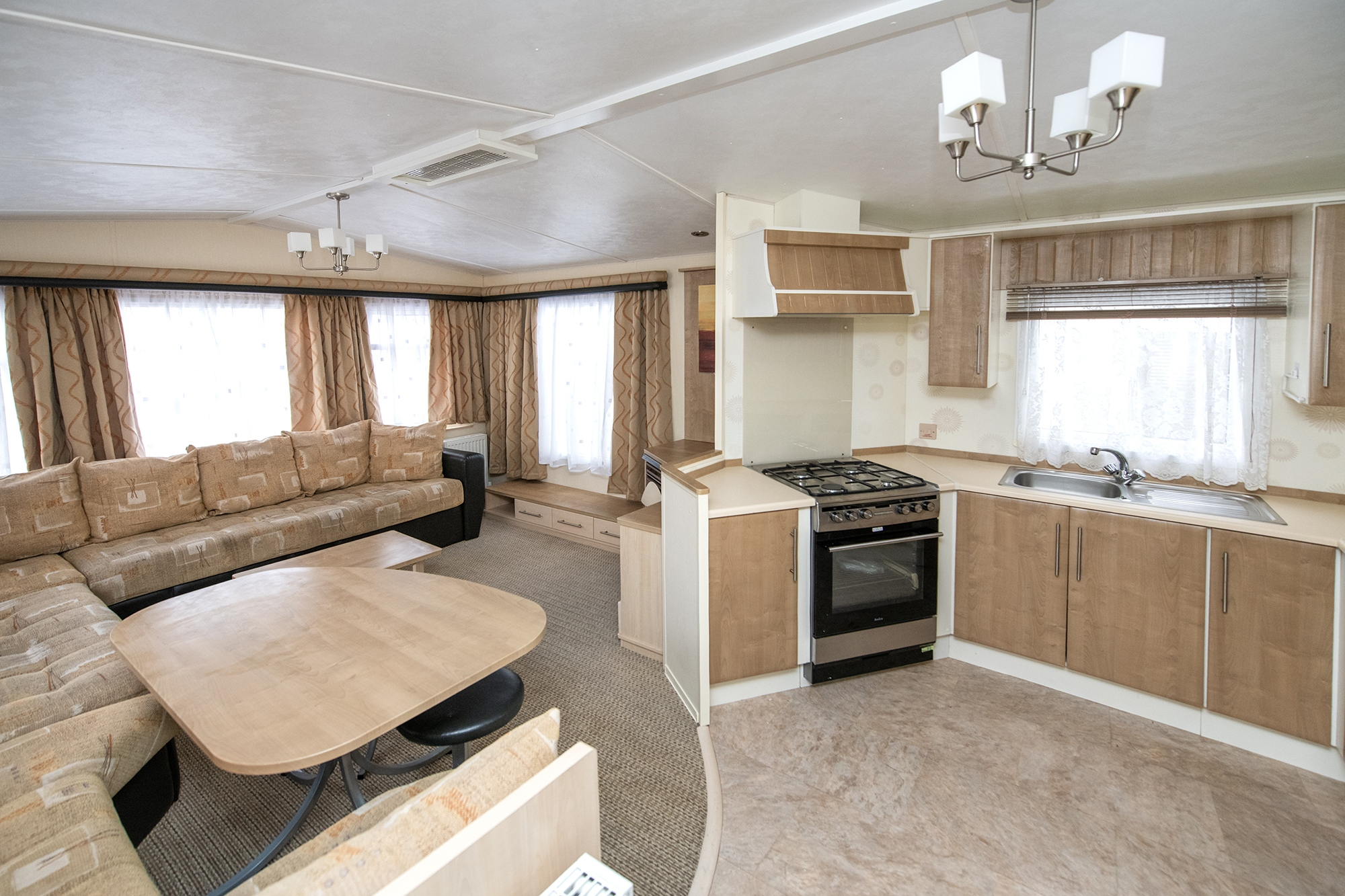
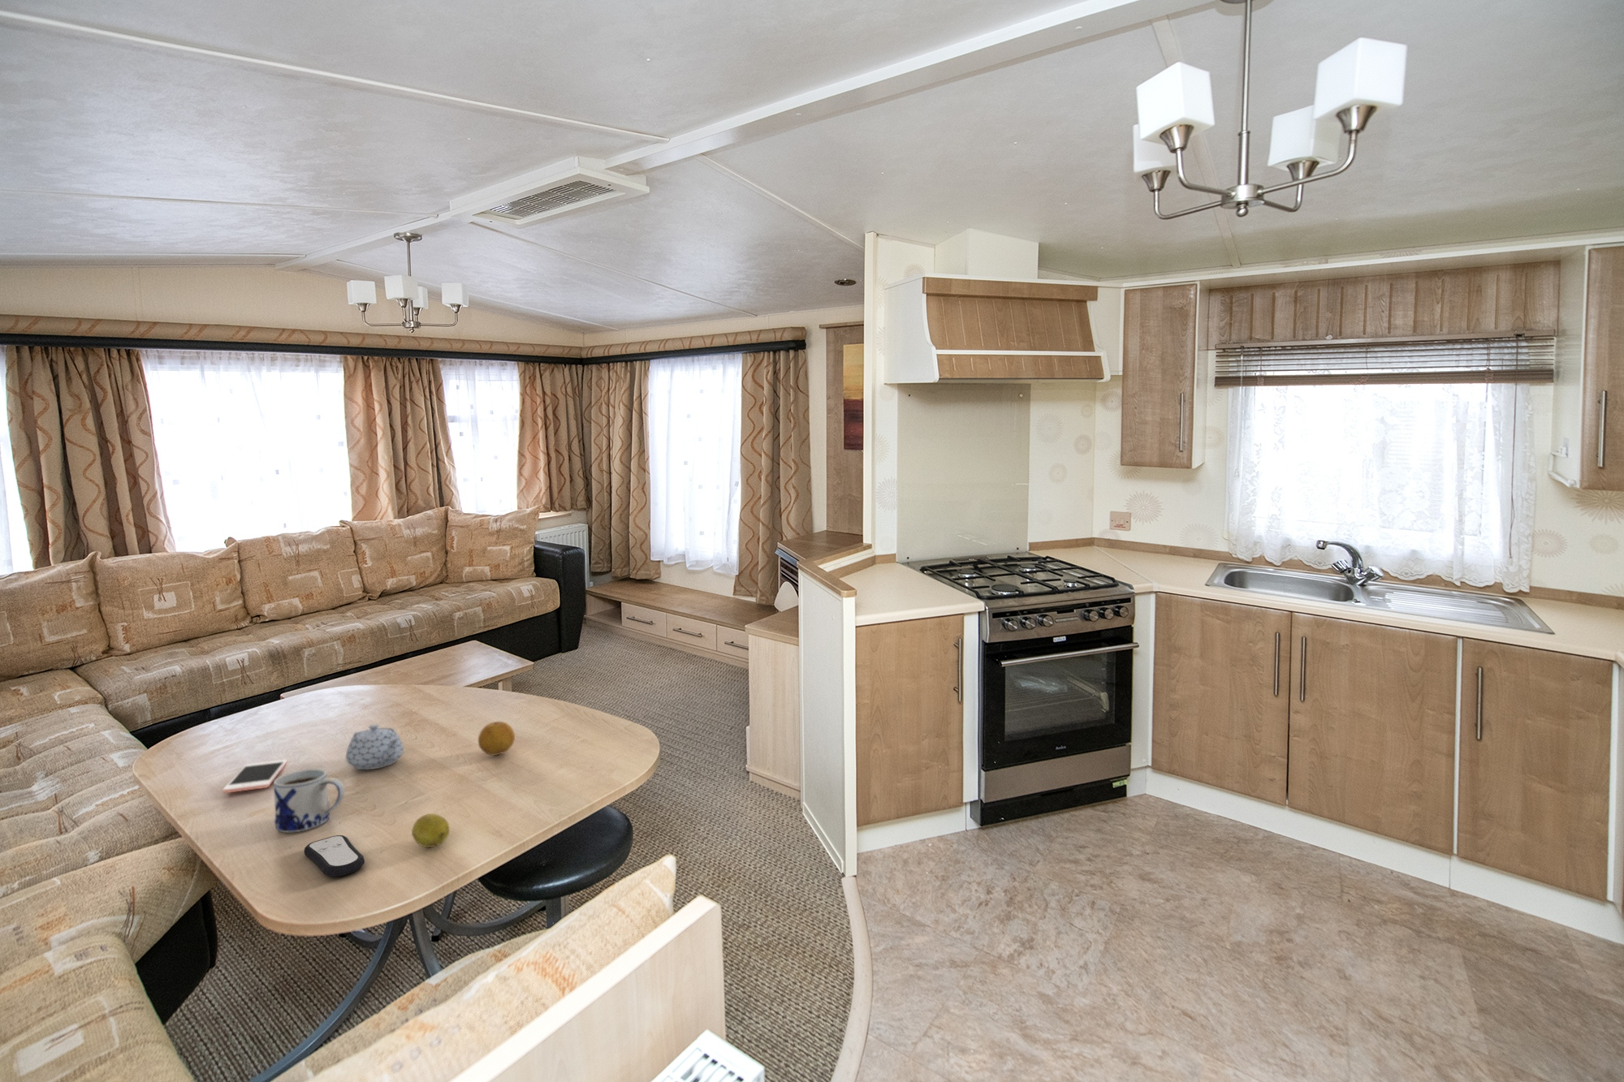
+ cell phone (257, 775)
+ teapot (376, 745)
+ fruit (430, 830)
+ mug (308, 799)
+ fruit (496, 739)
+ remote control (336, 855)
